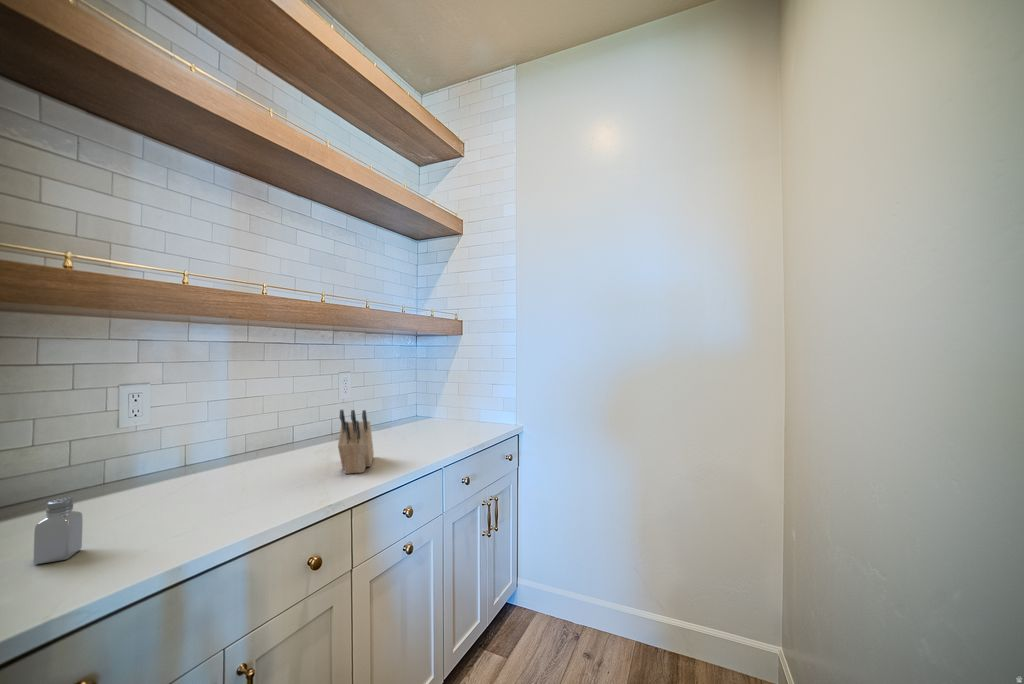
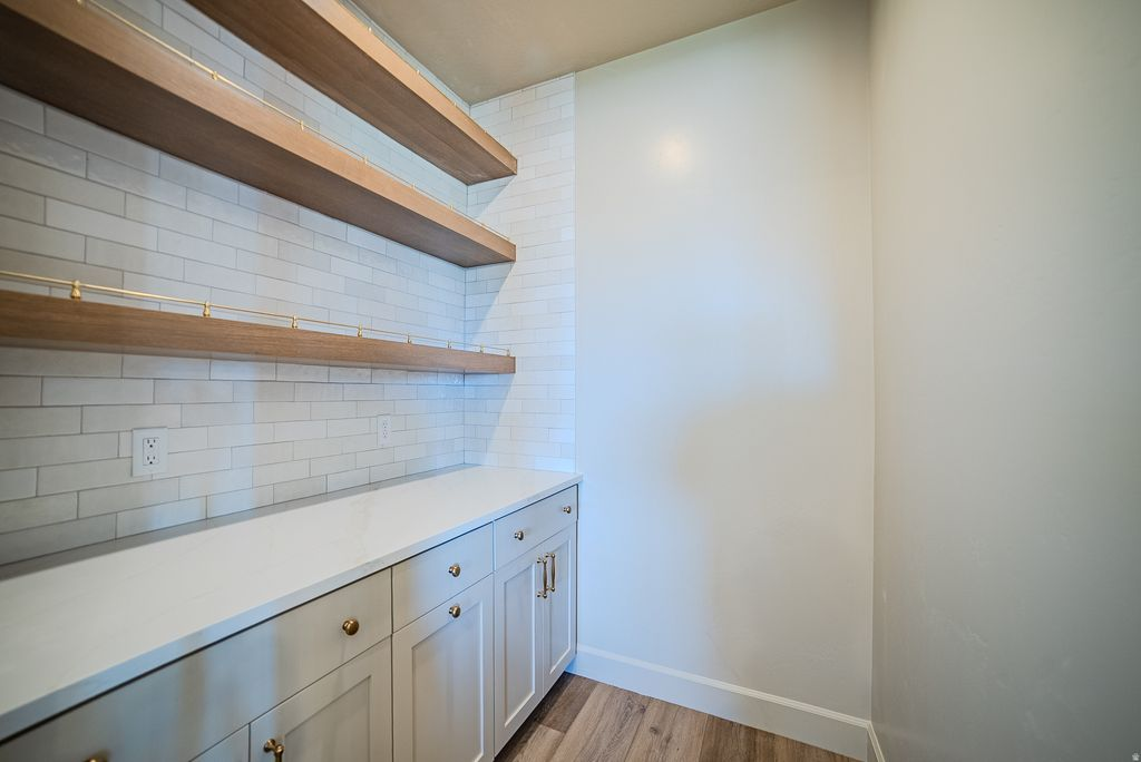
- knife block (356, 436)
- saltshaker (59, 528)
